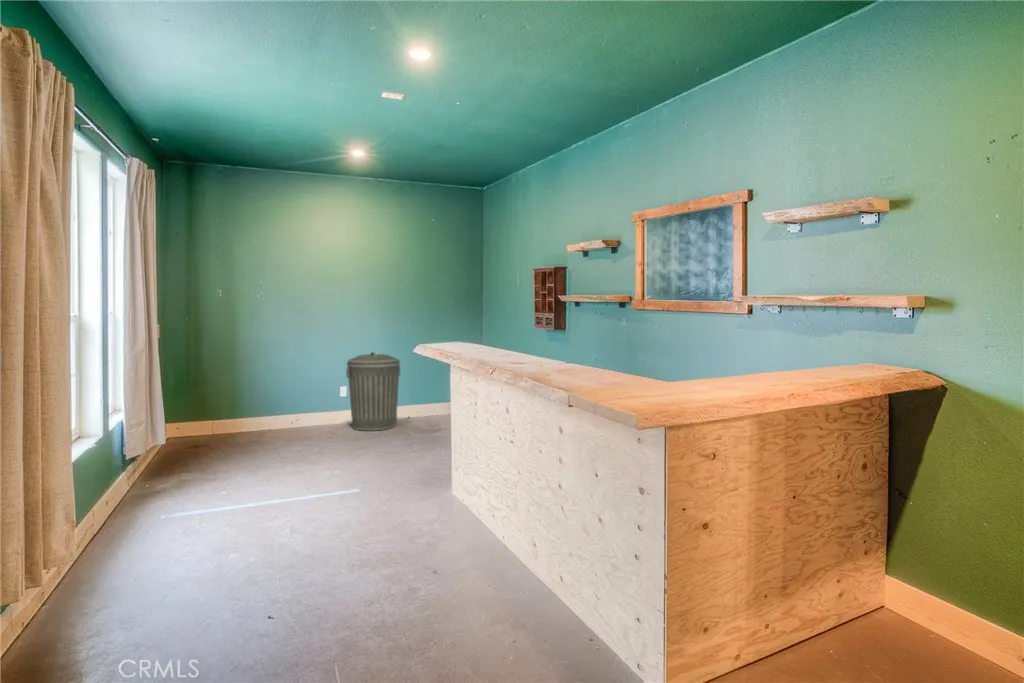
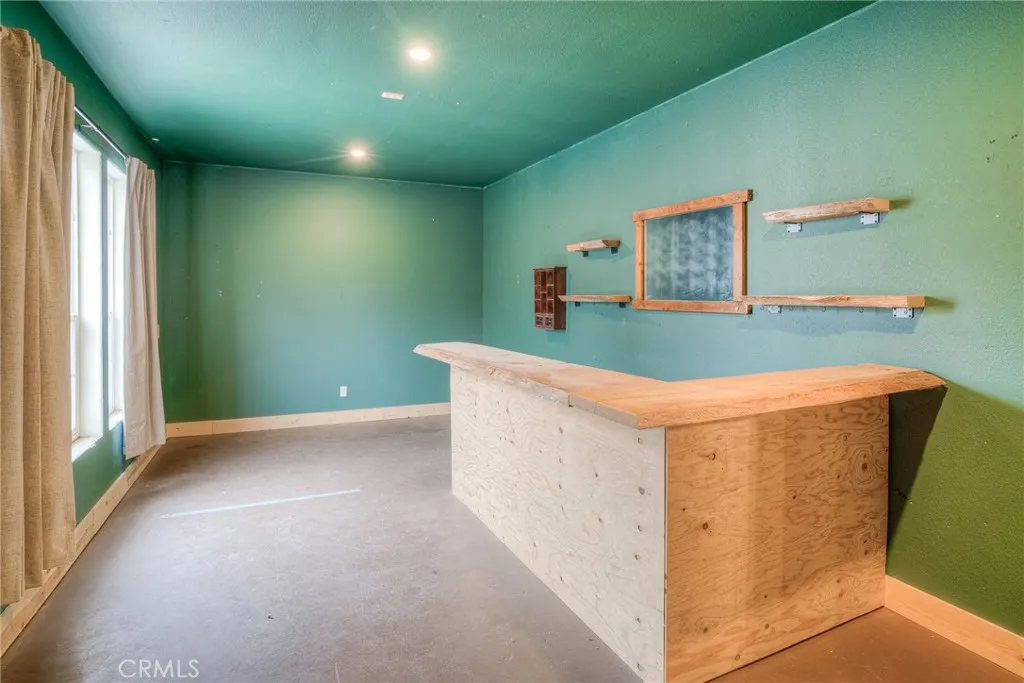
- trash can (374, 389)
